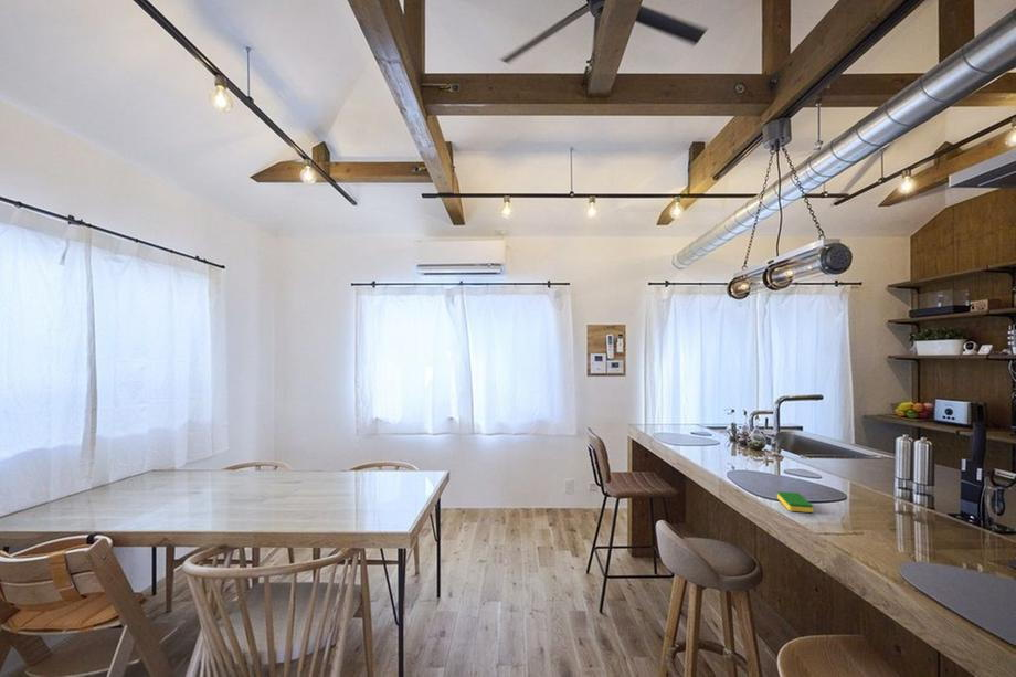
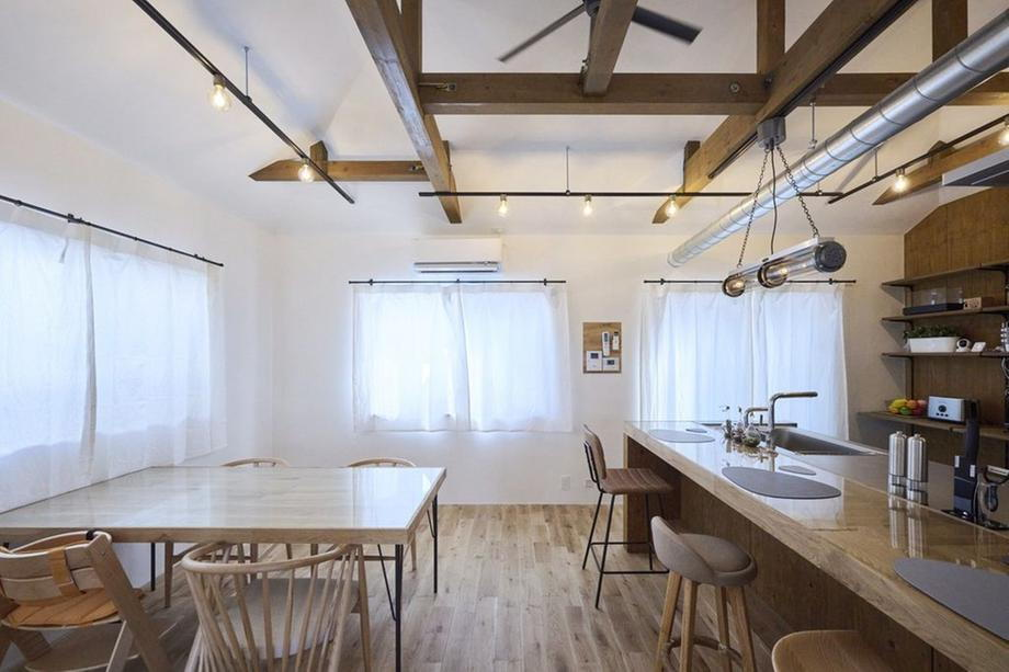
- dish sponge (794, 501)
